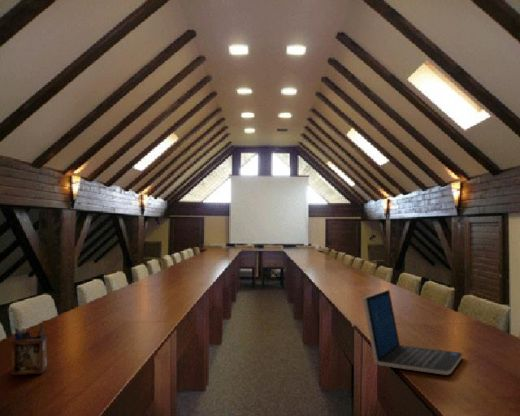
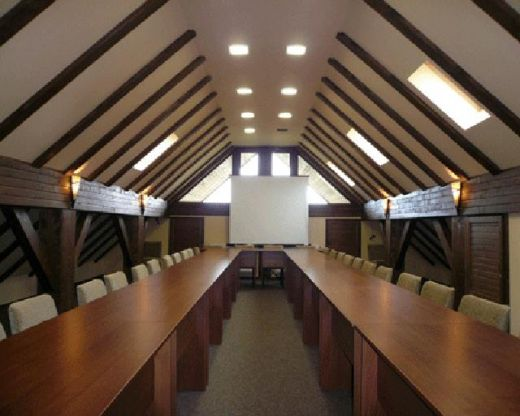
- desk organizer (29, 348)
- laptop (397, 333)
